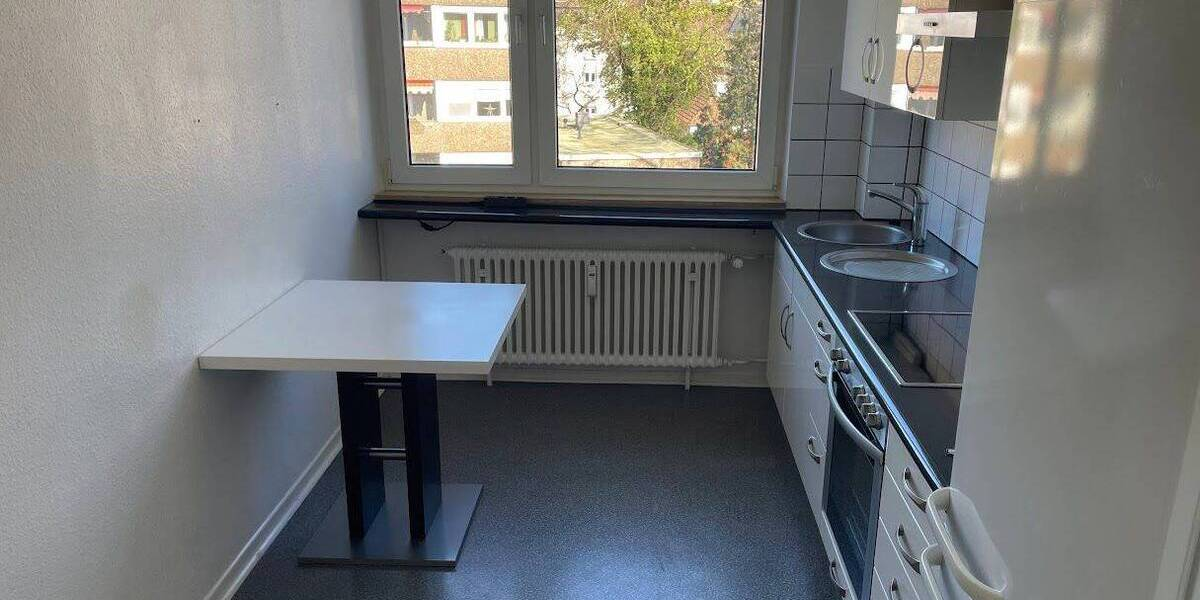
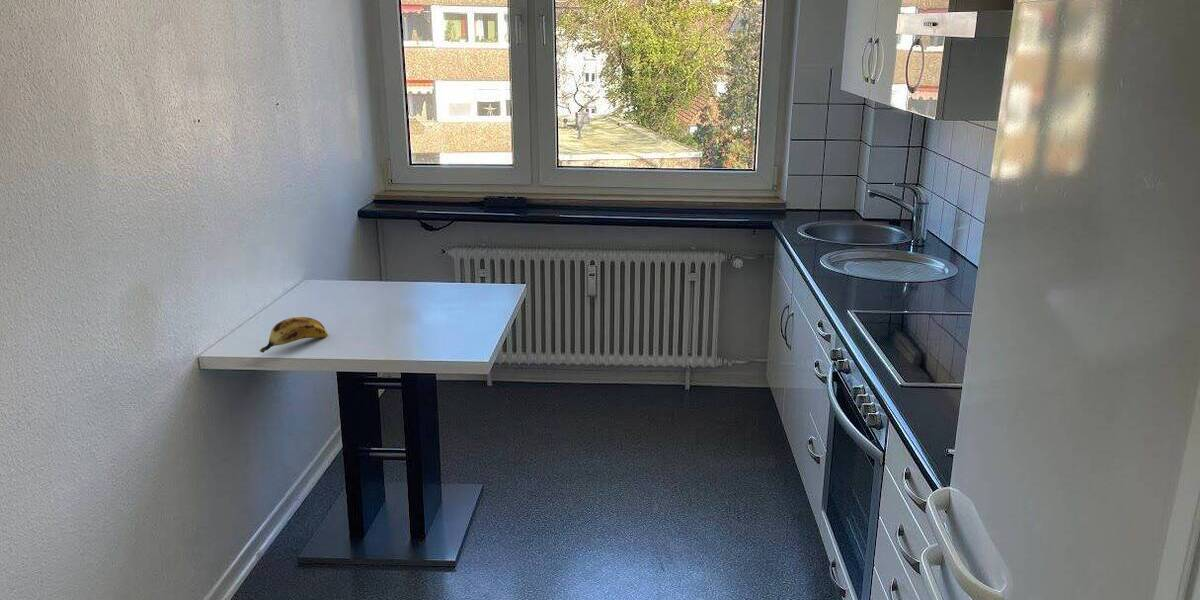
+ banana (295, 331)
